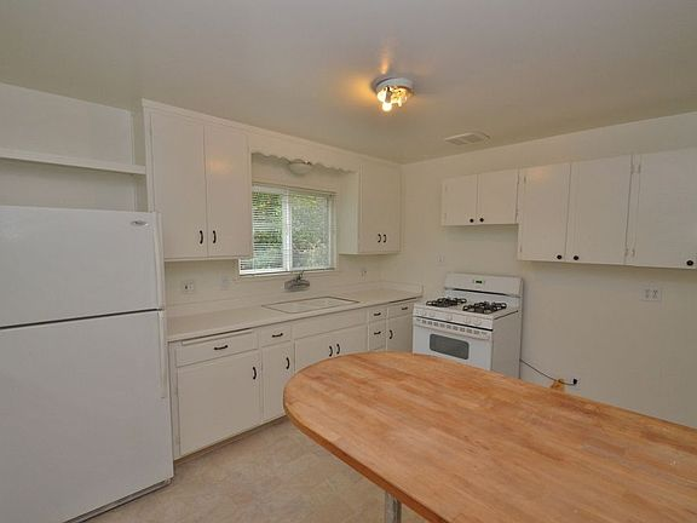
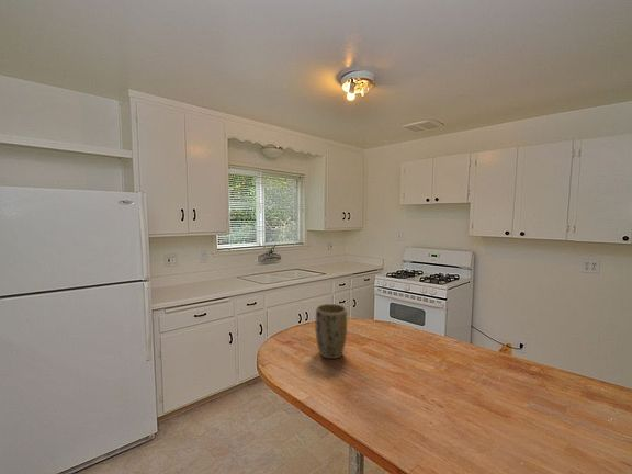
+ plant pot (330, 330)
